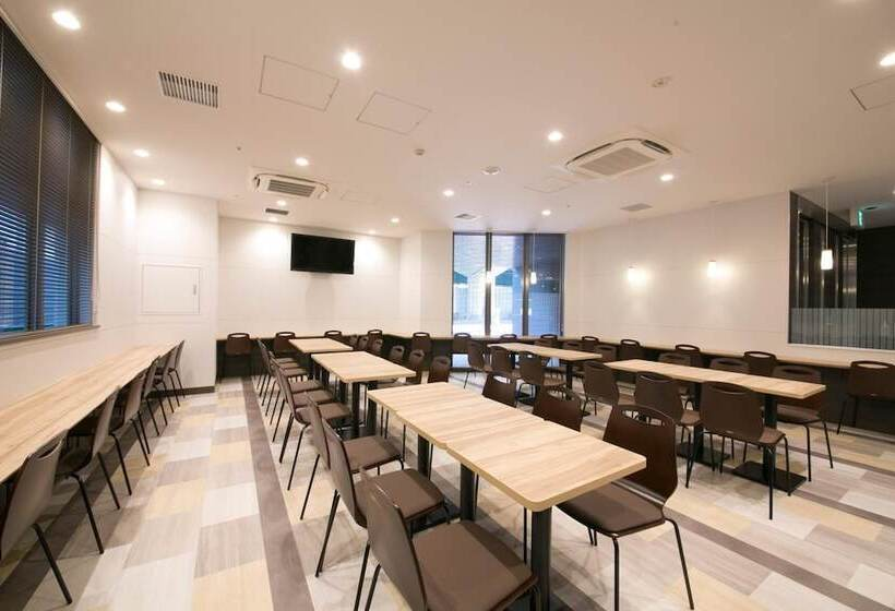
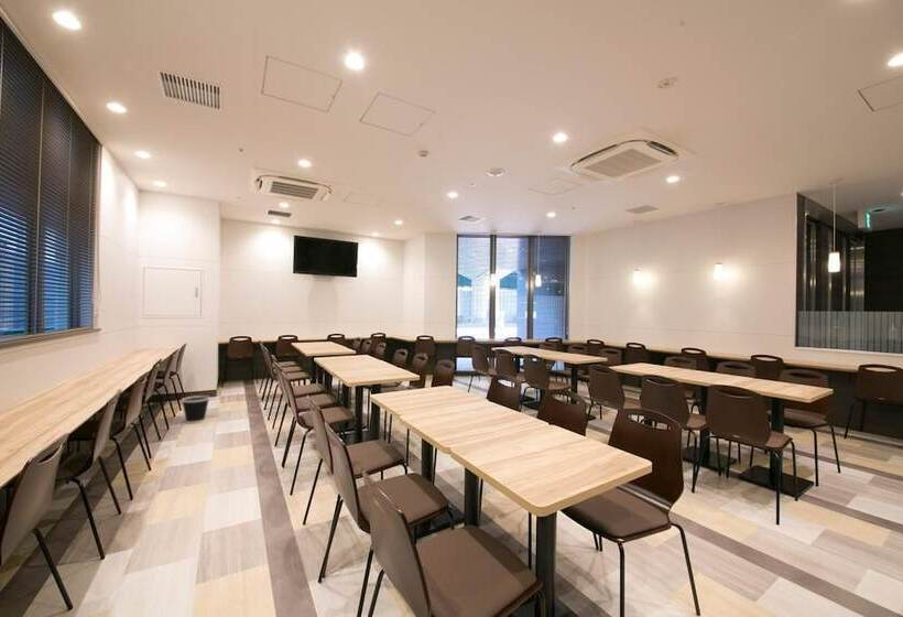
+ wastebasket (195, 409)
